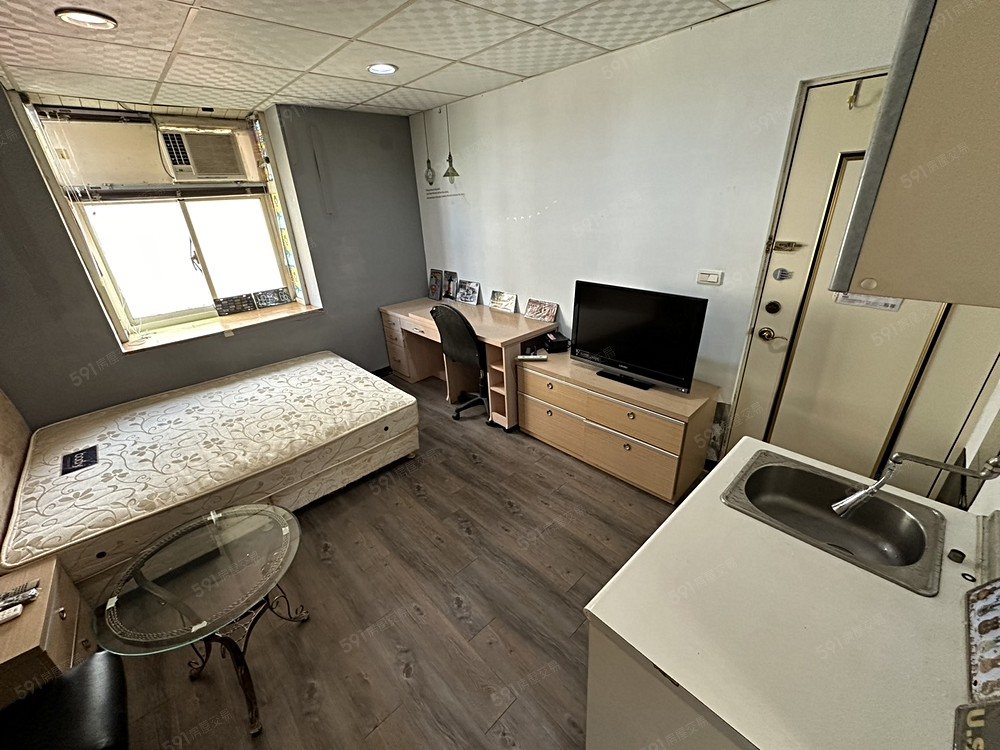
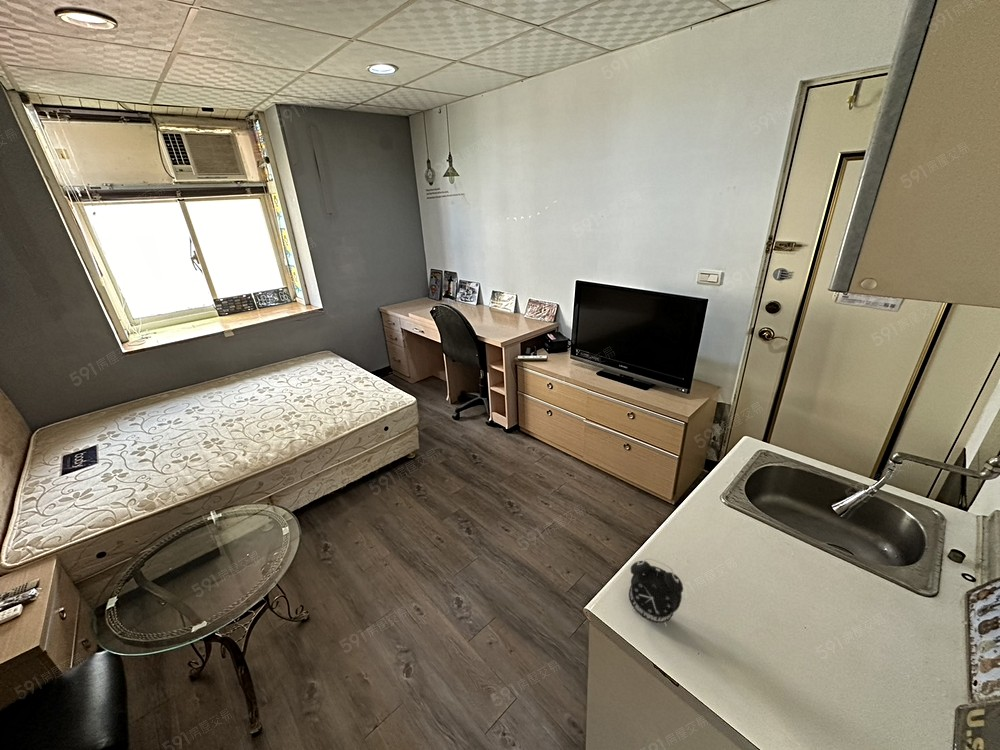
+ alarm clock (653, 589)
